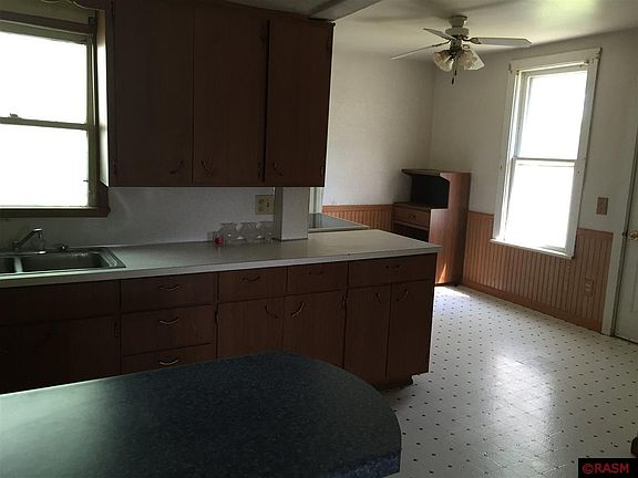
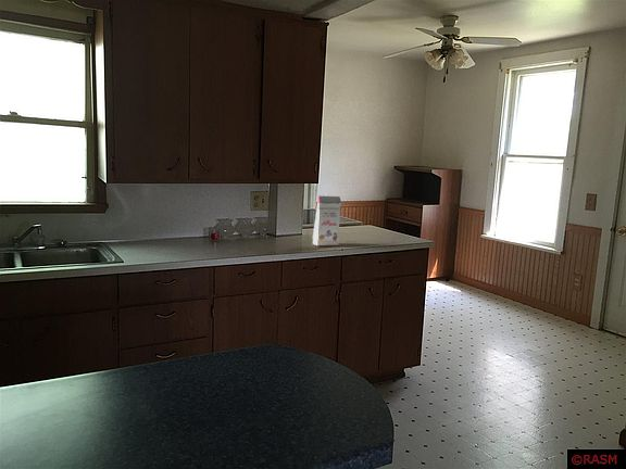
+ gift box (326, 220)
